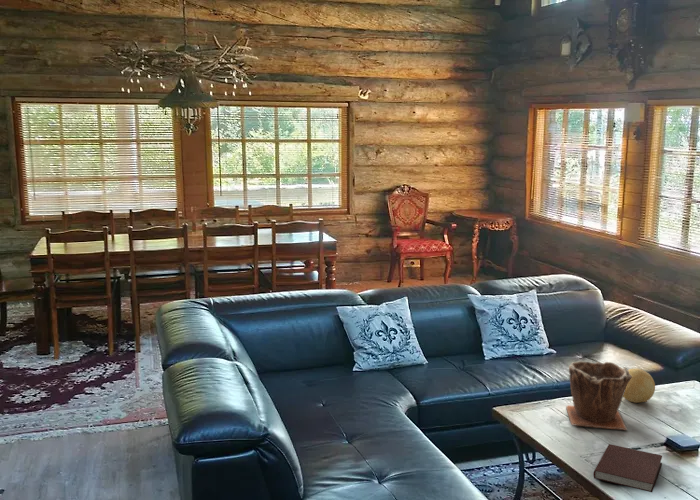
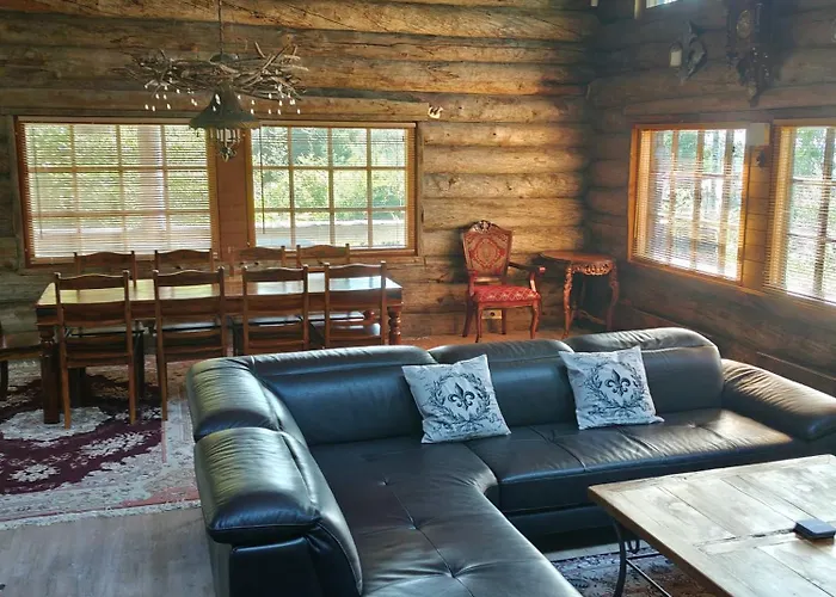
- plant pot (597, 392)
- notebook (628, 466)
- decorative ball (636, 384)
